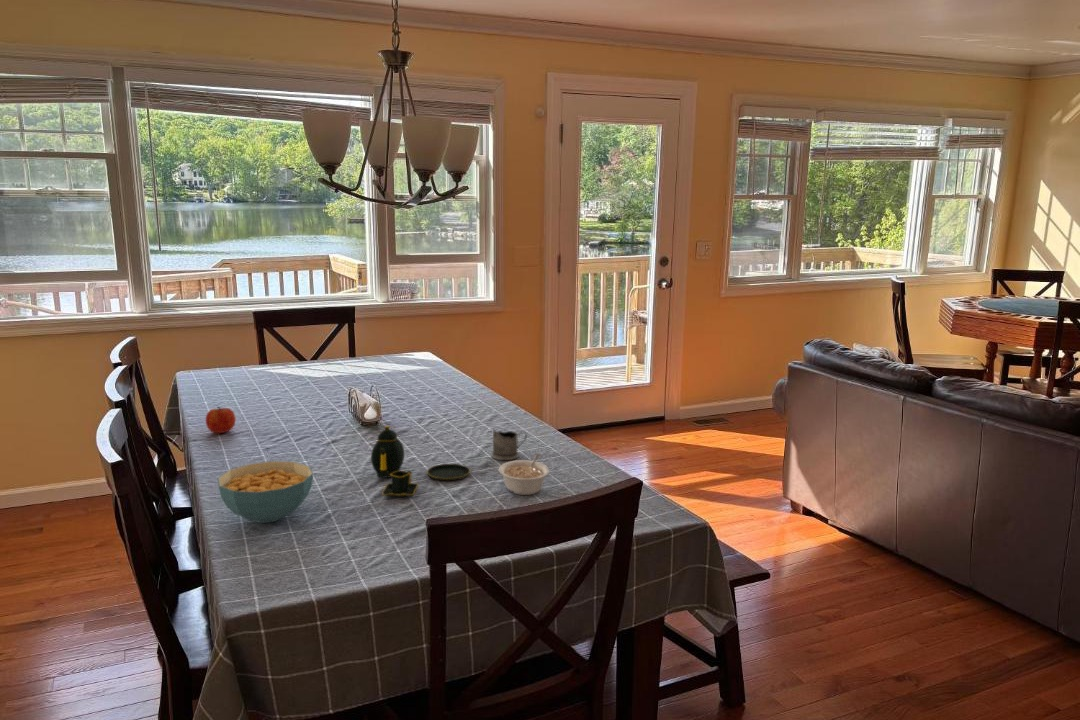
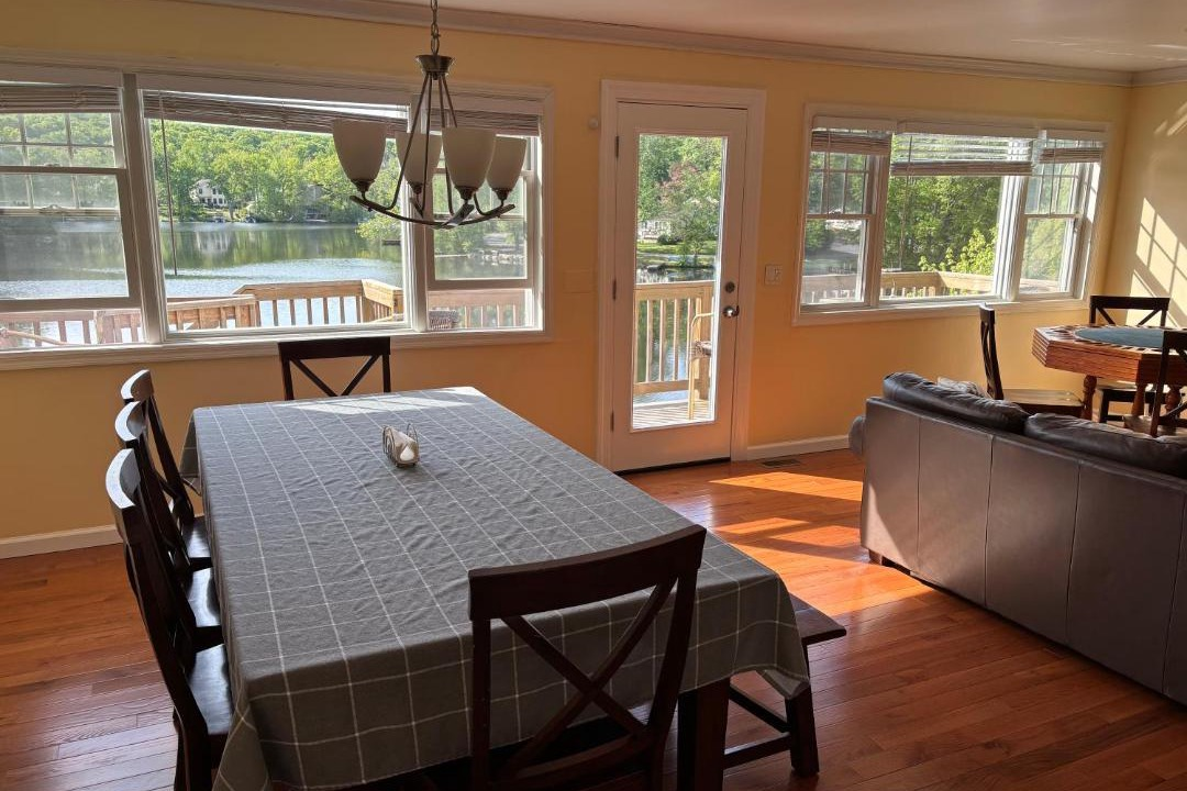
- teapot (403, 456)
- tea glass holder (509, 441)
- legume (523, 476)
- fruit (220, 418)
- cereal bowl (267, 496)
